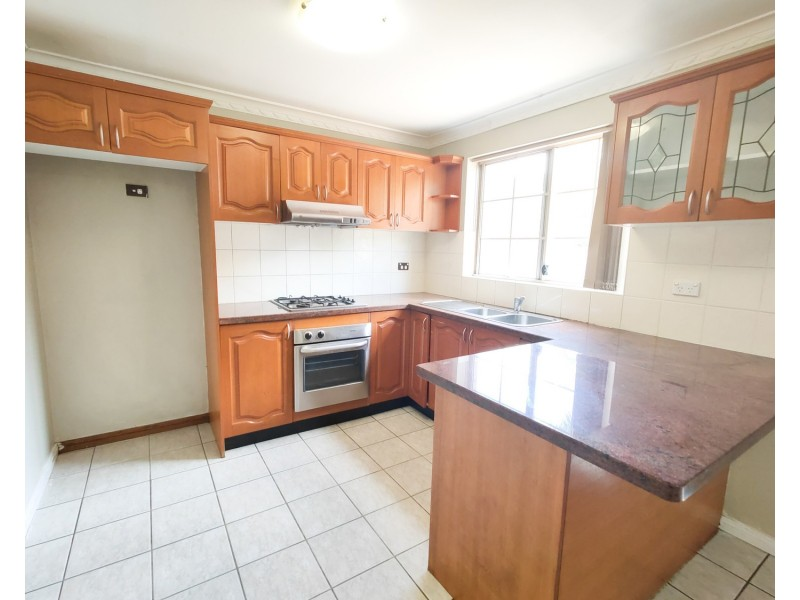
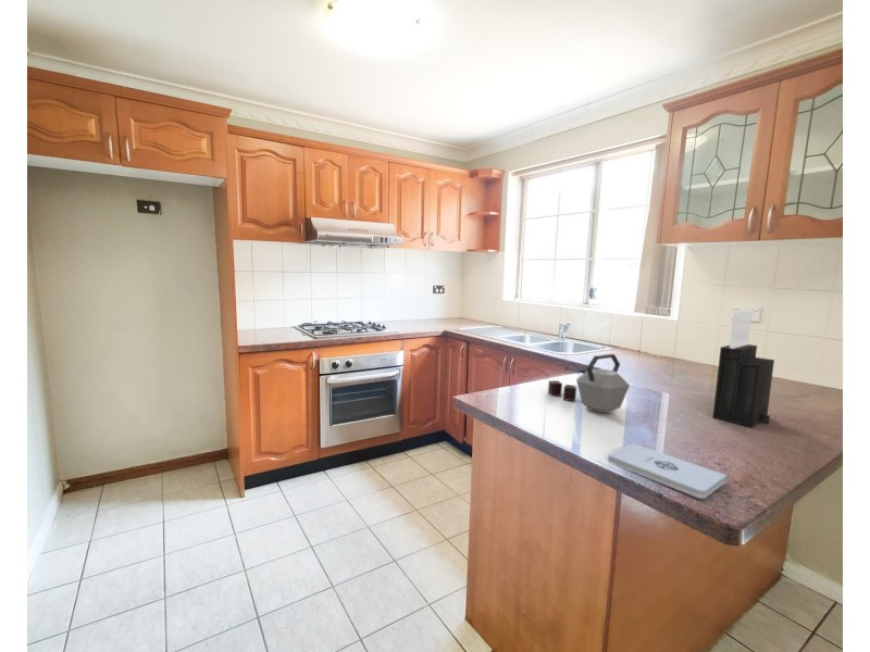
+ kettle (583, 377)
+ notepad (662, 467)
+ knife block (750, 365)
